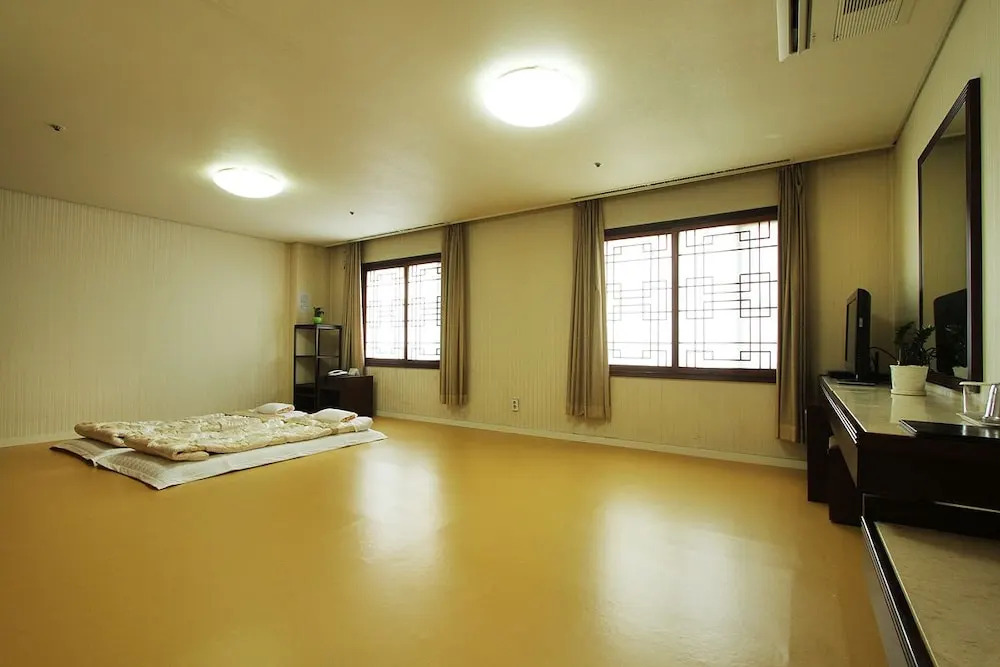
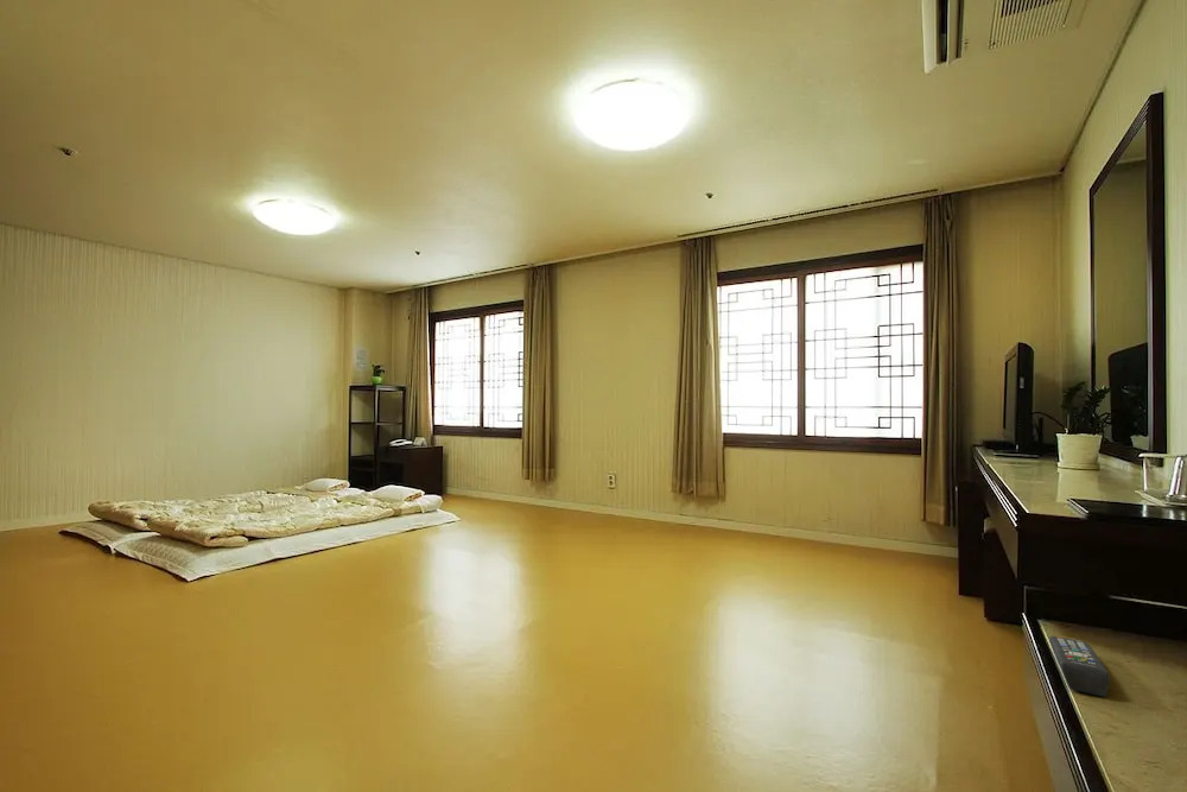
+ remote control (1077, 659)
